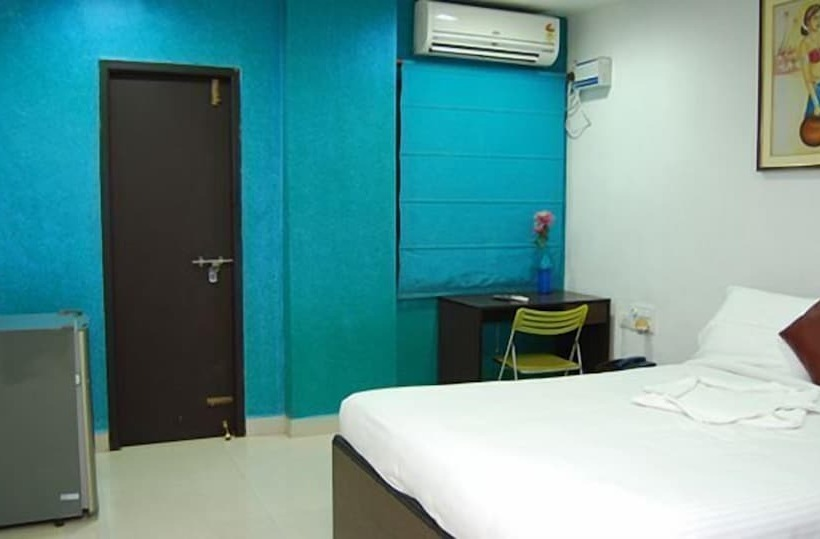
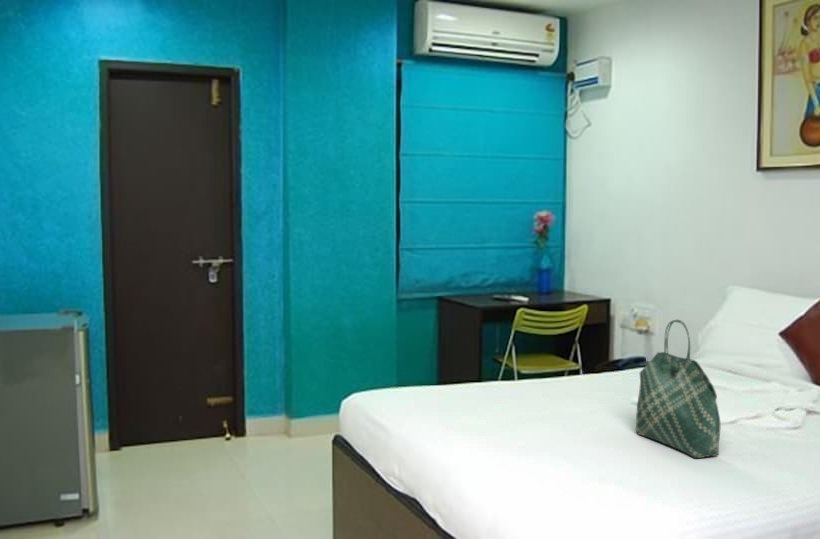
+ tote bag (674, 382)
